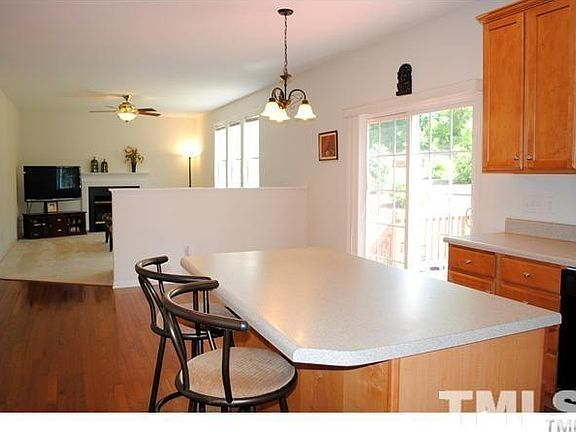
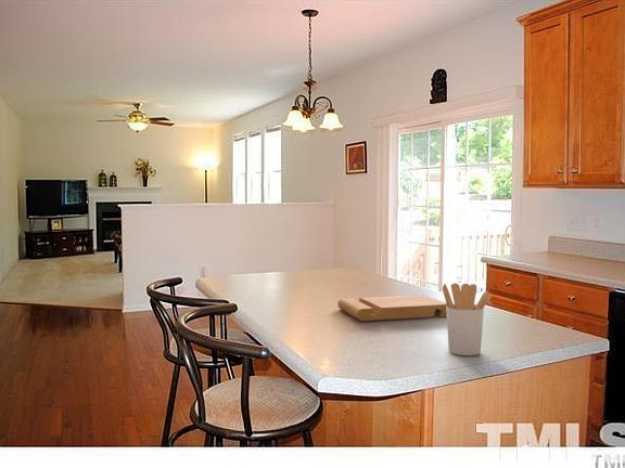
+ utensil holder (463, 316)
+ cutting board (394, 307)
